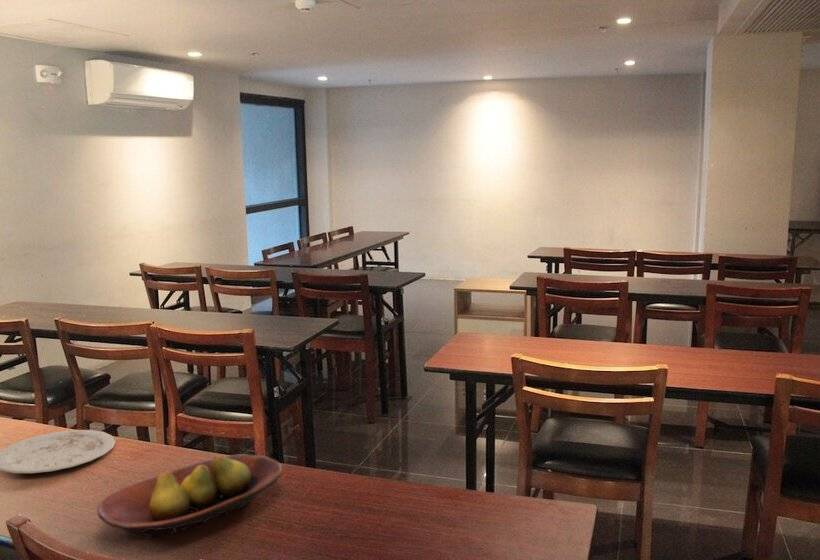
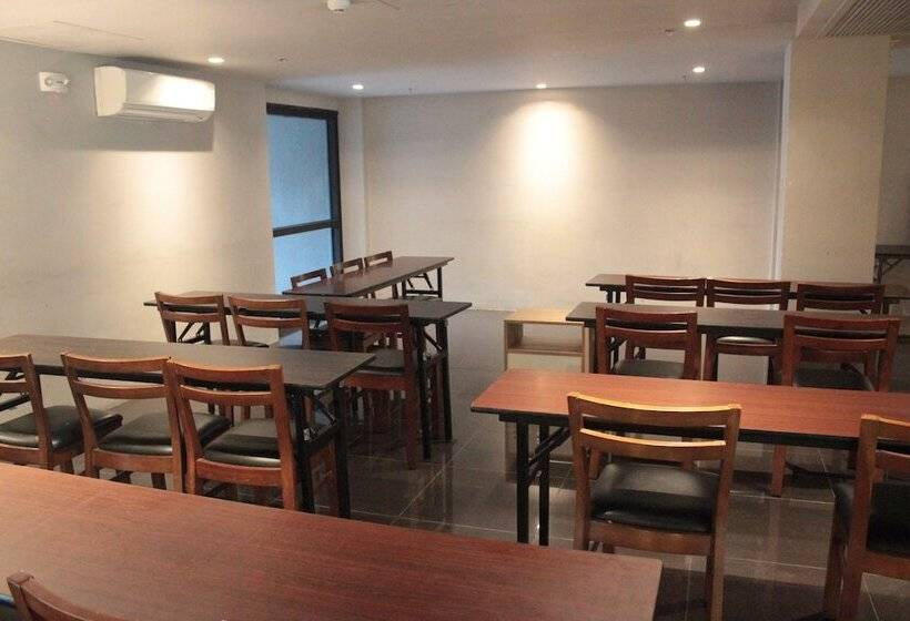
- plate (56, 451)
- fruit bowl (194, 488)
